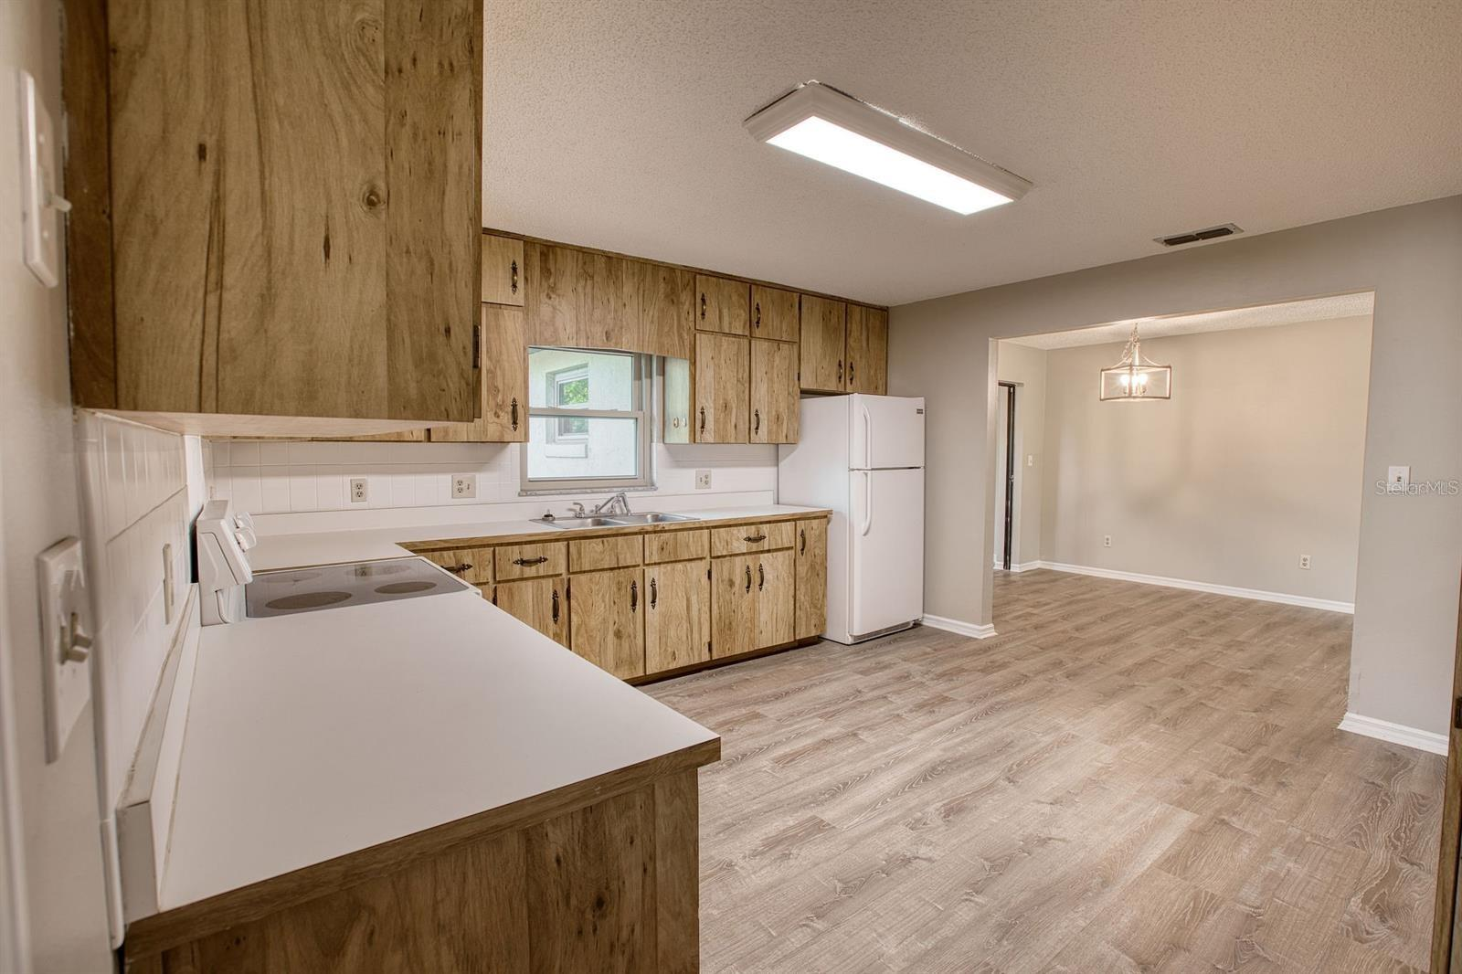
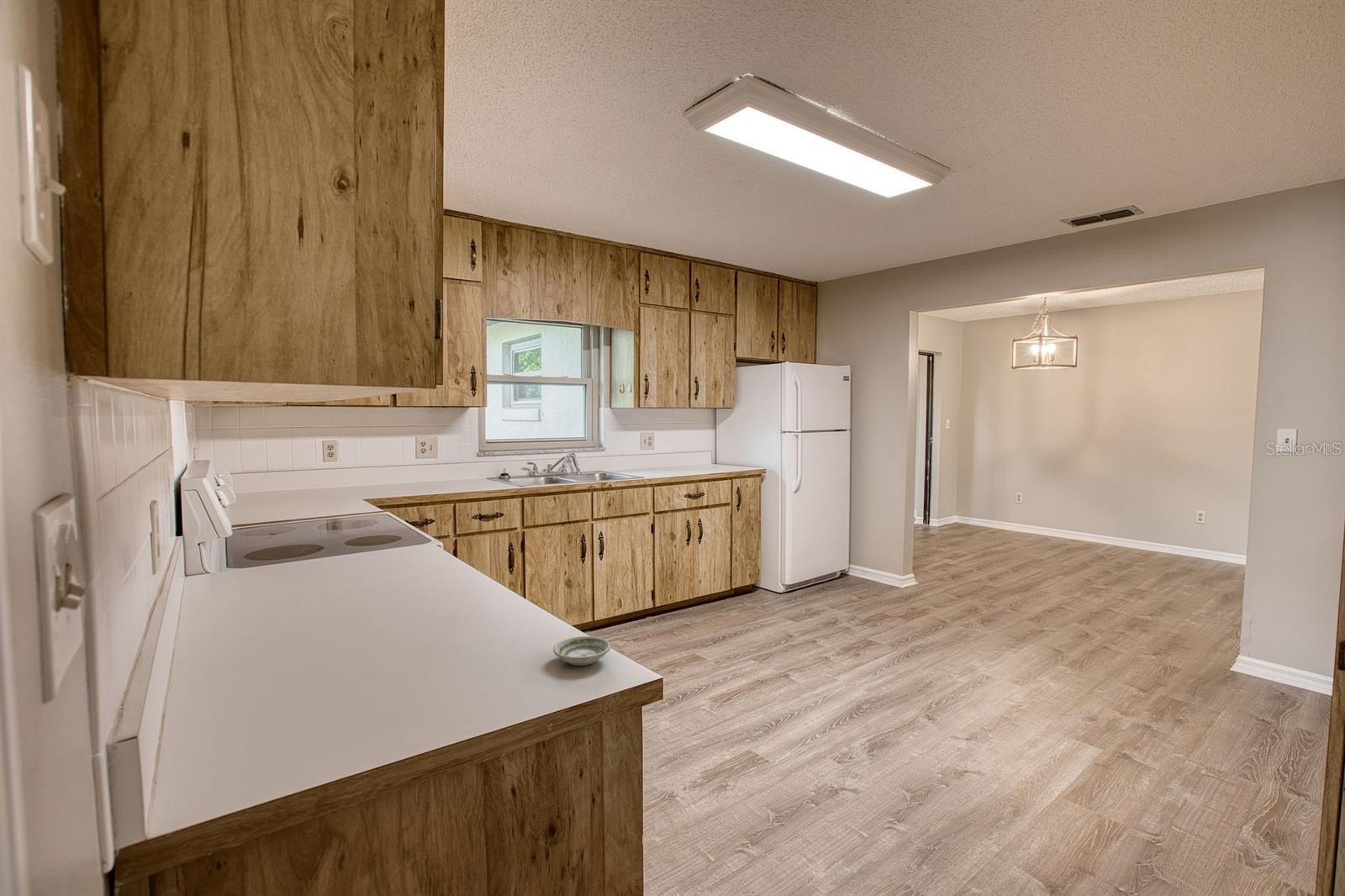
+ saucer (582, 652)
